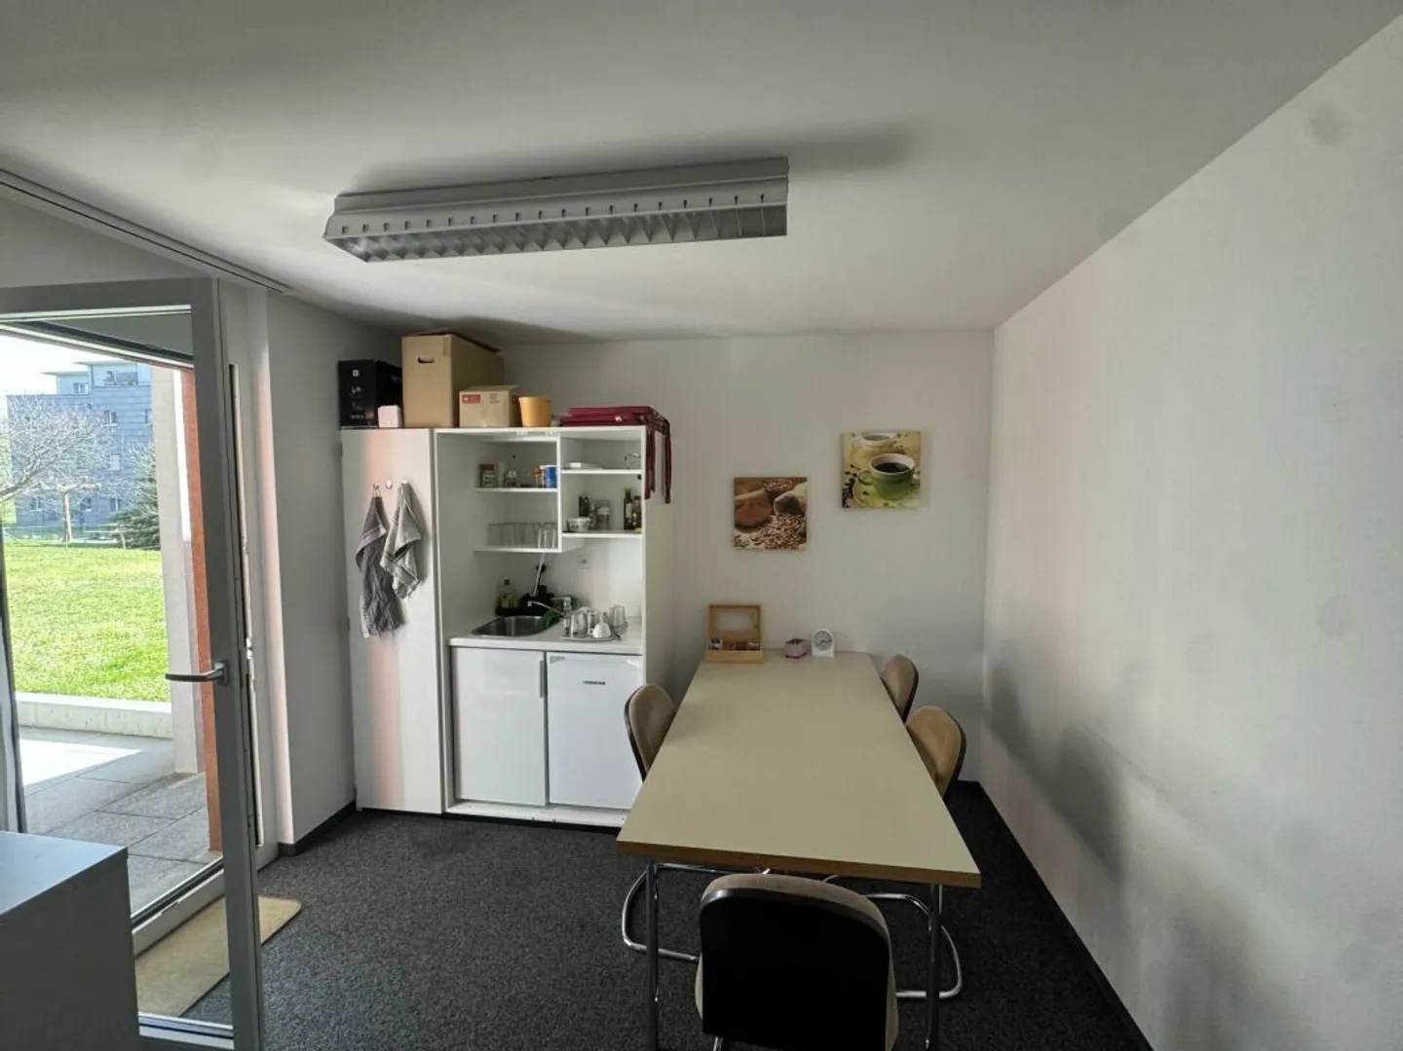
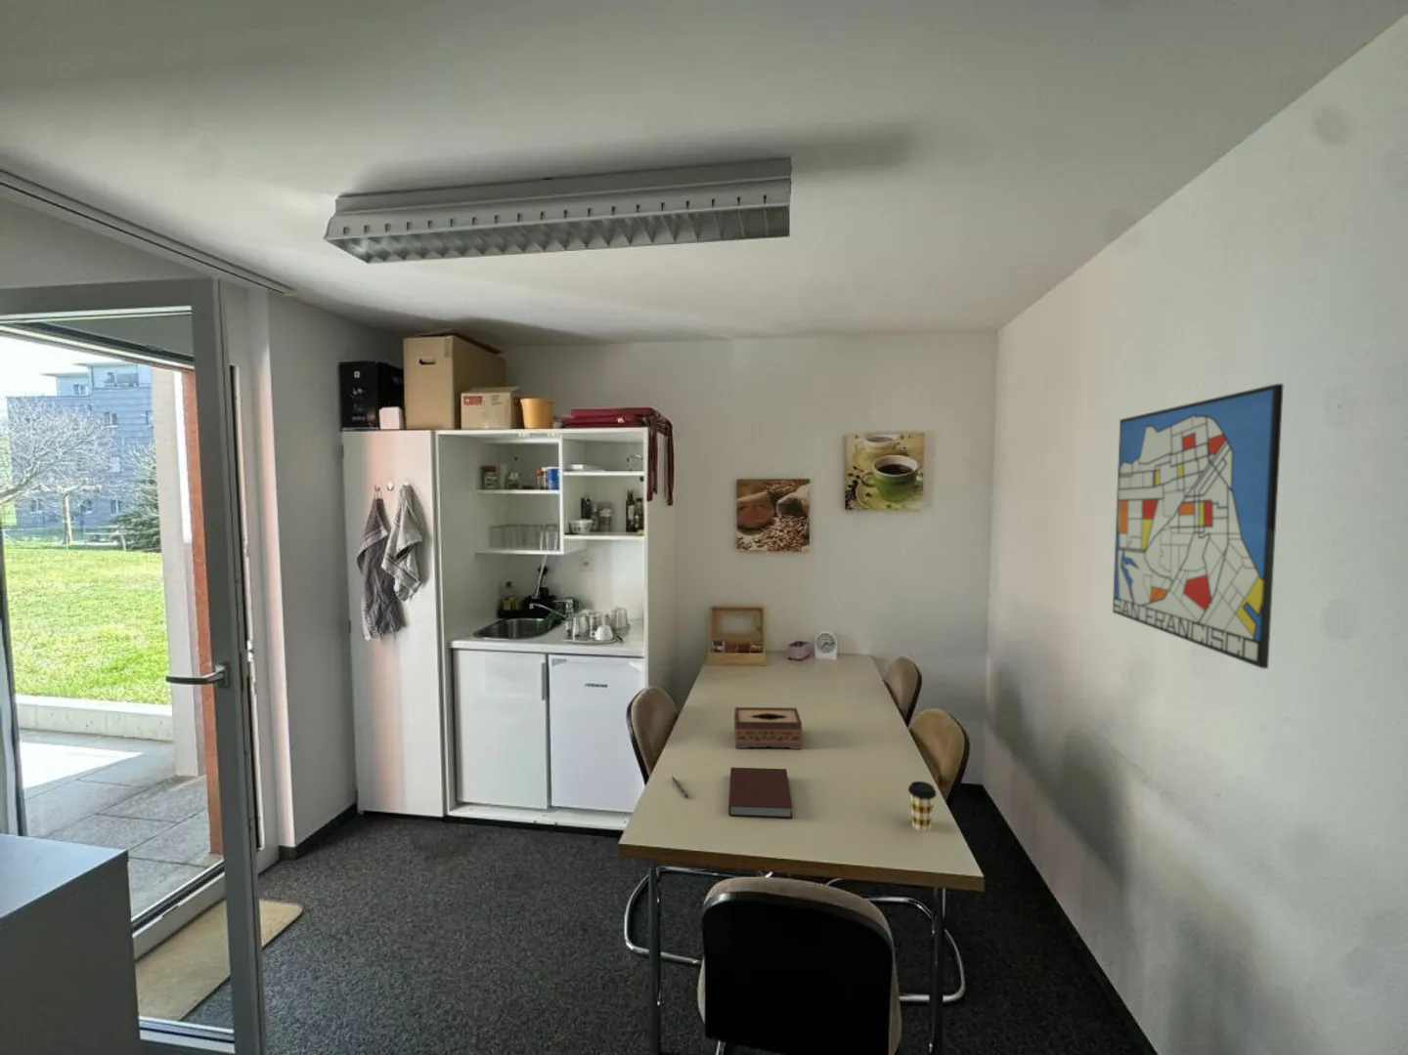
+ notebook (758, 790)
+ tissue box (766, 727)
+ wall art (1181, 521)
+ pen (680, 787)
+ coffee cup (921, 806)
